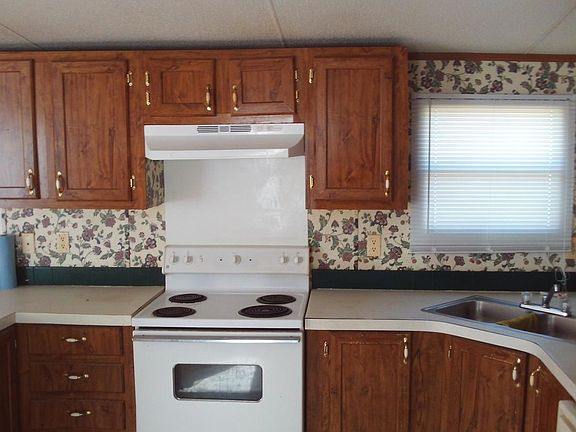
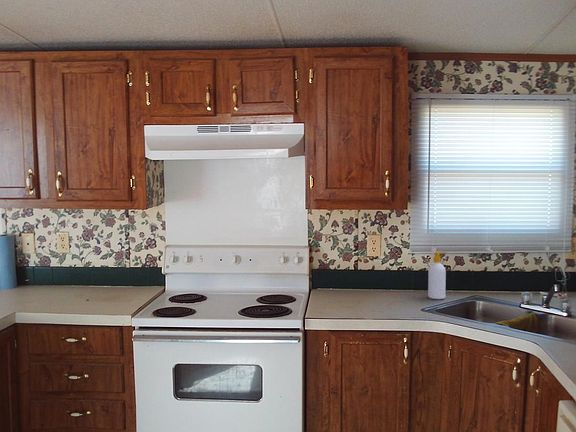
+ soap bottle (437, 274)
